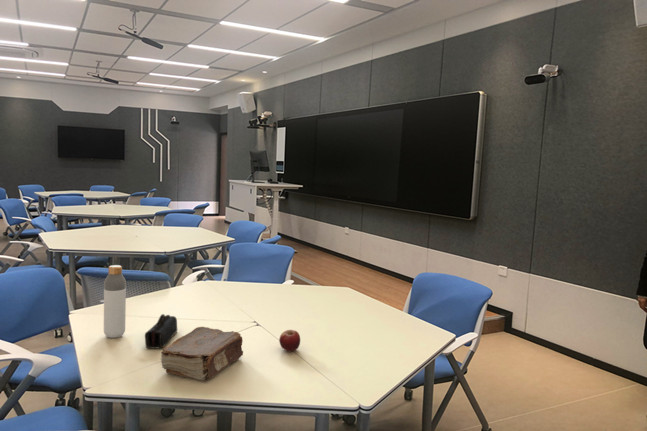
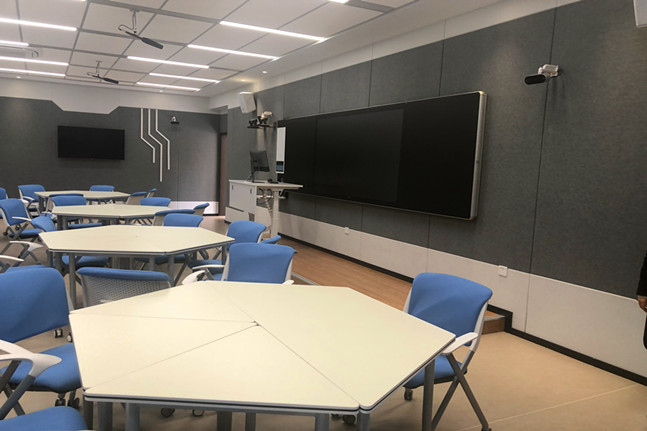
- pencil case (161, 326)
- book (203, 351)
- bottle (114, 301)
- fruit (289, 340)
